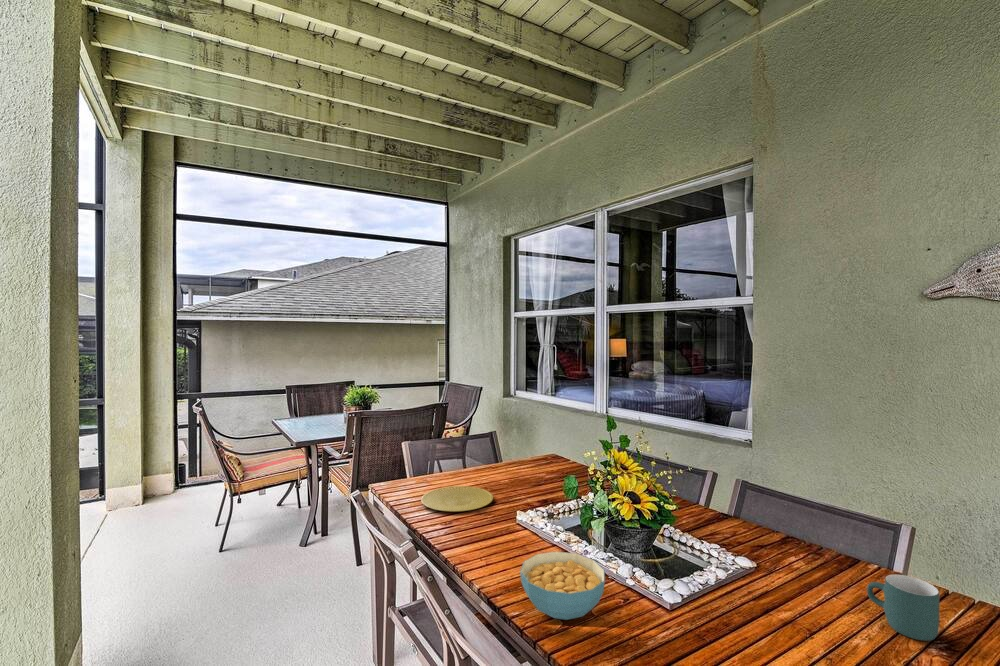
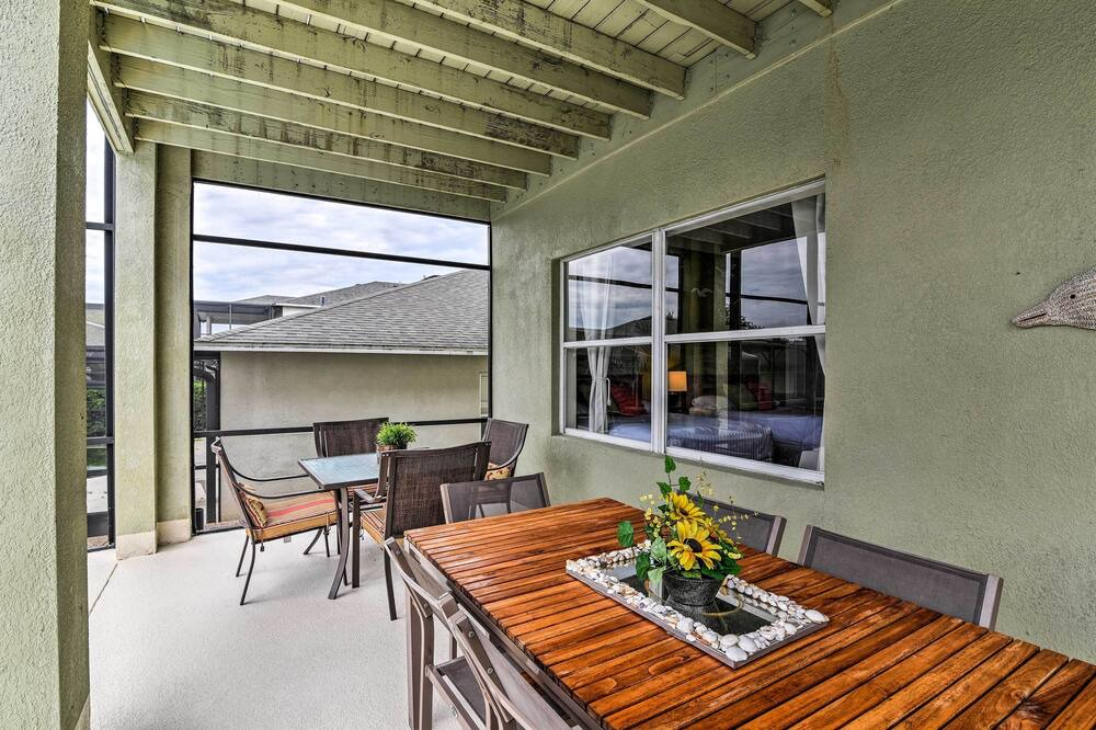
- mug (901, 604)
- cereal bowl (562, 591)
- plate (457, 498)
